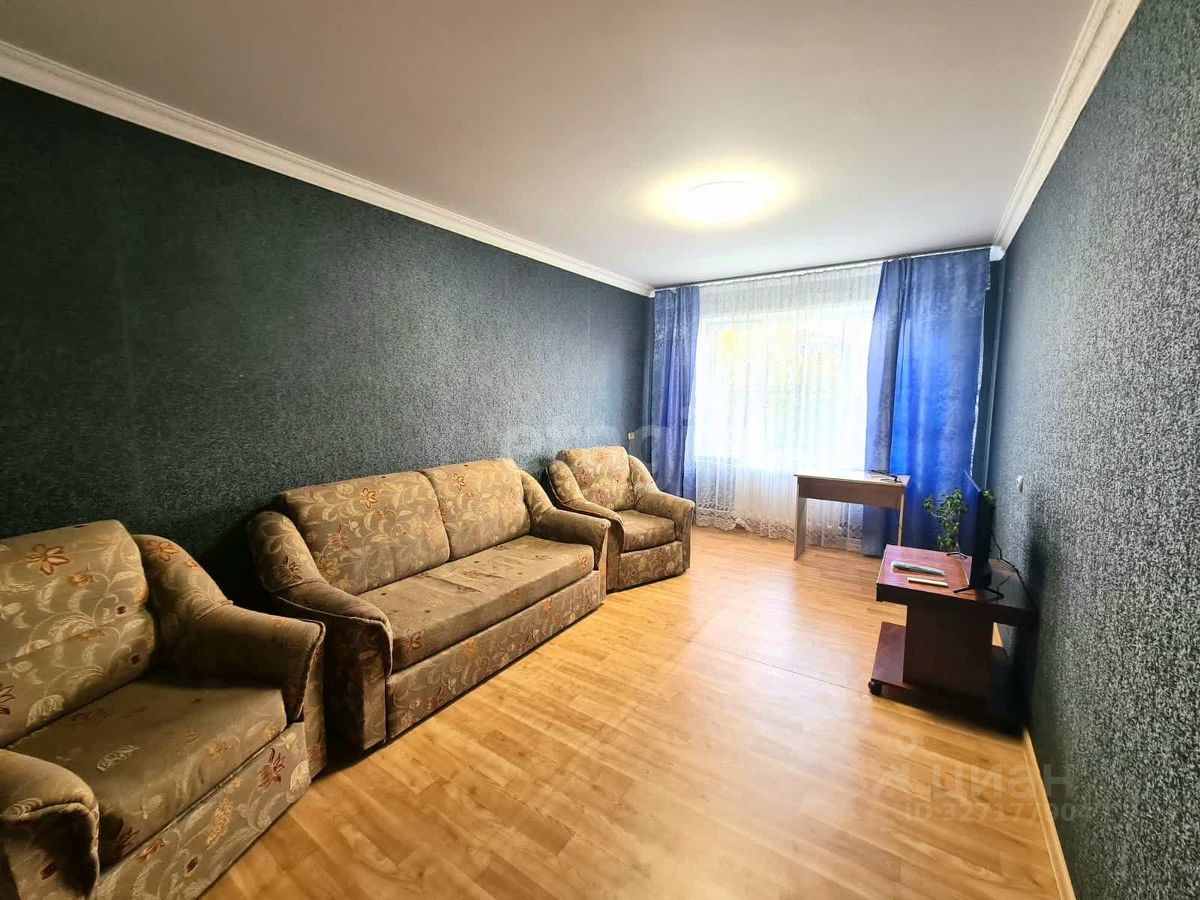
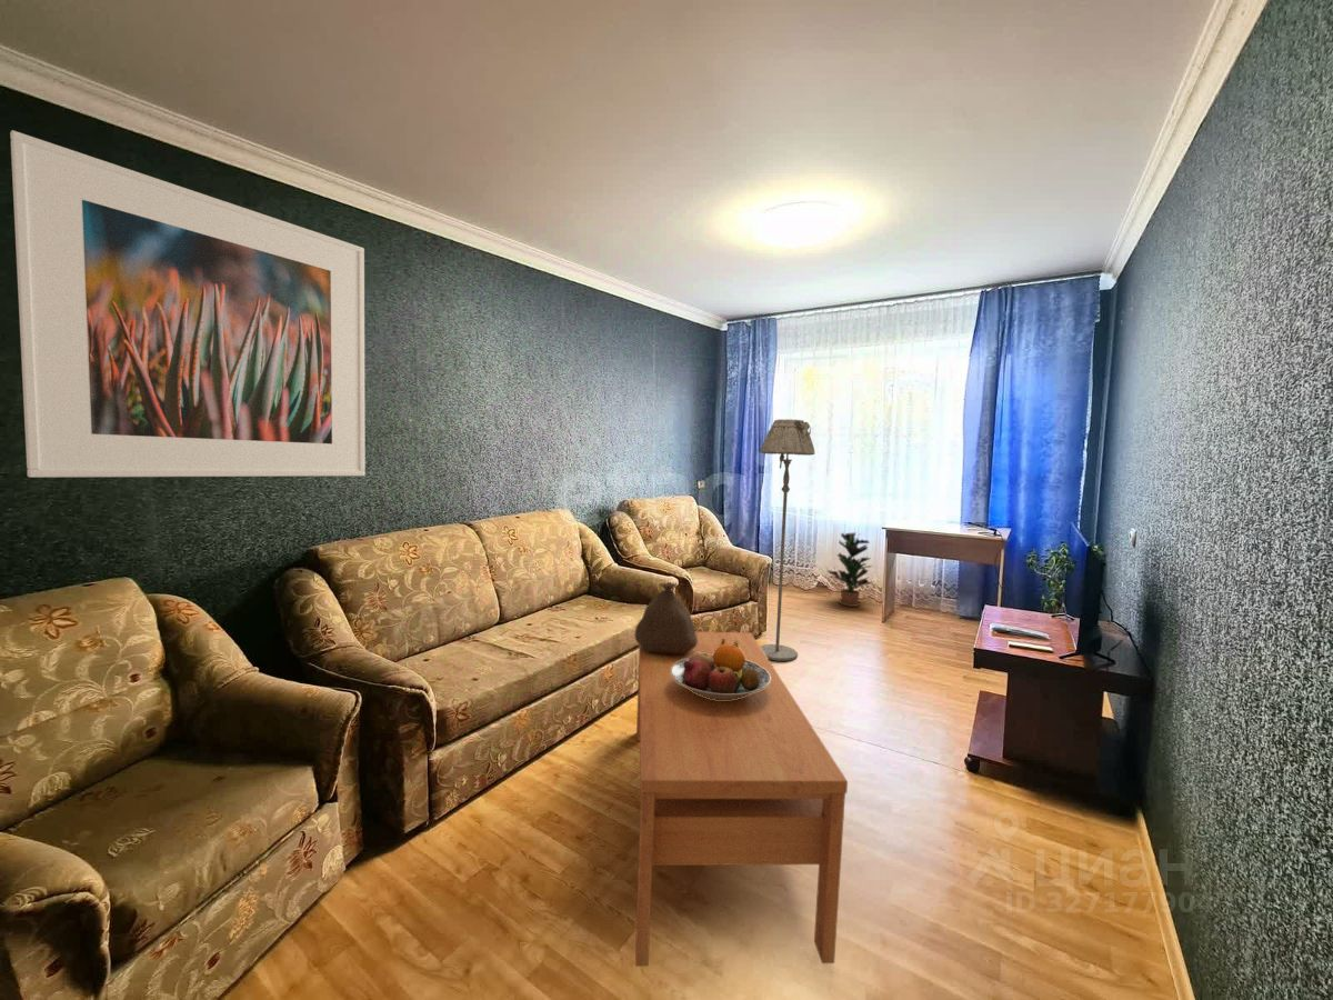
+ fruit bowl (720, 668)
+ potted plant (852, 568)
+ bag (666, 616)
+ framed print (227, 341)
+ coffee table (710, 750)
+ floor lamp (782, 538)
